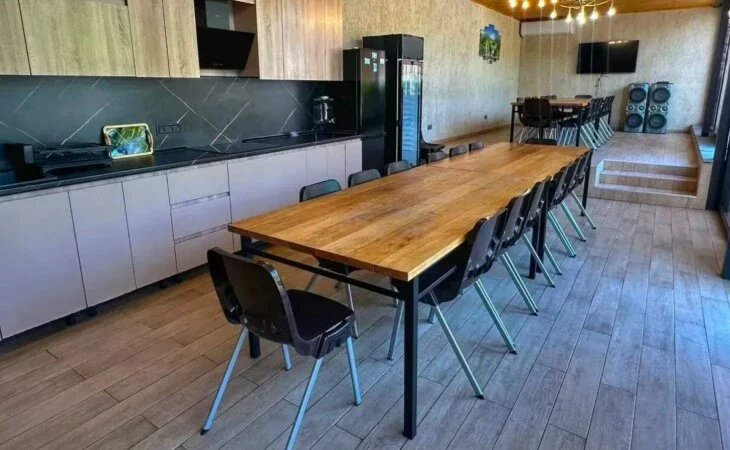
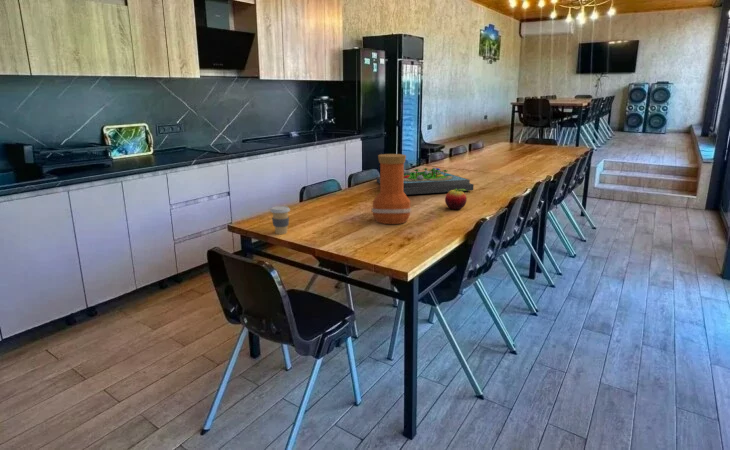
+ vase (391, 188)
+ fruit (455, 198)
+ board game (422, 177)
+ coffee cup (280, 220)
